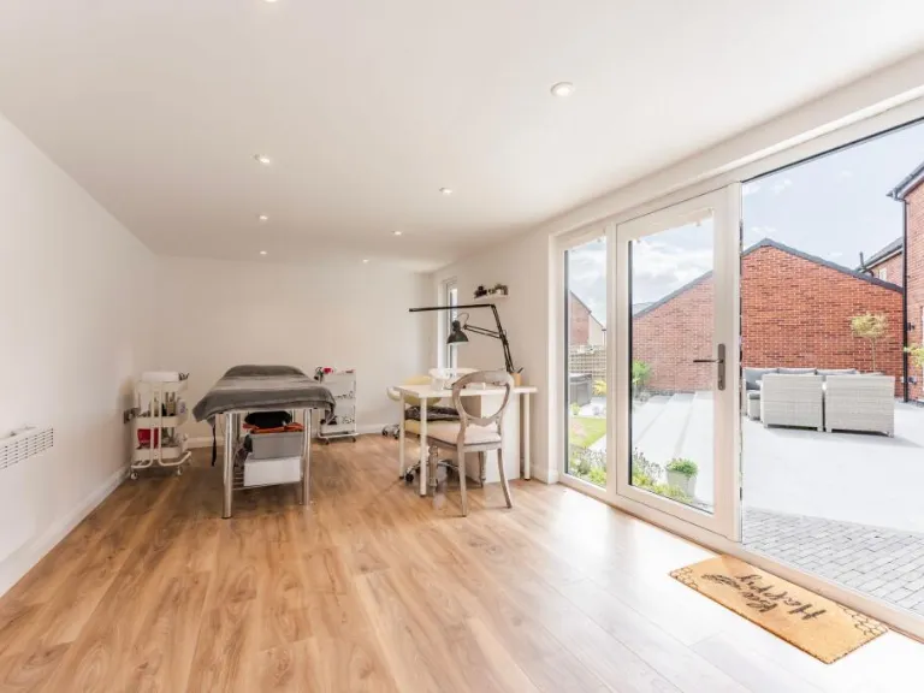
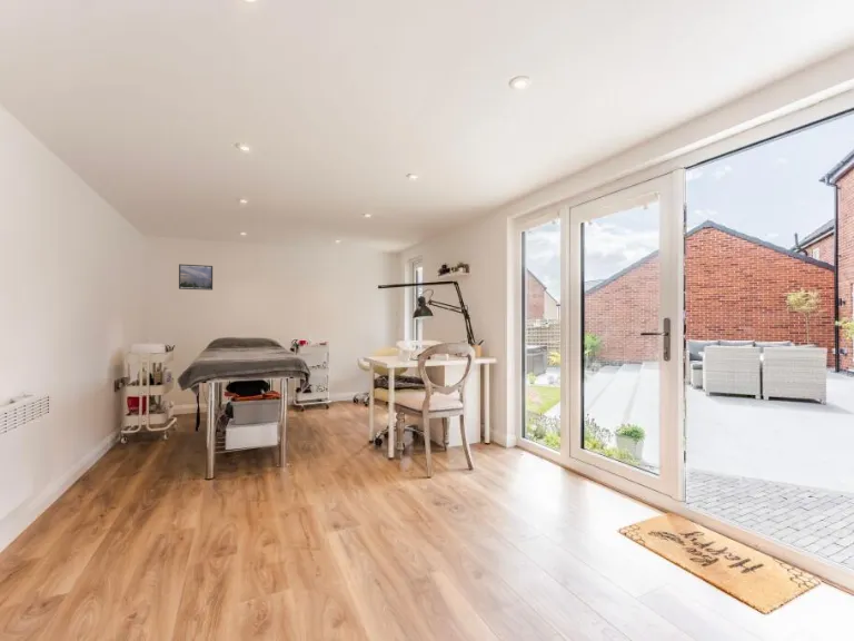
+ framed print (196, 277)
